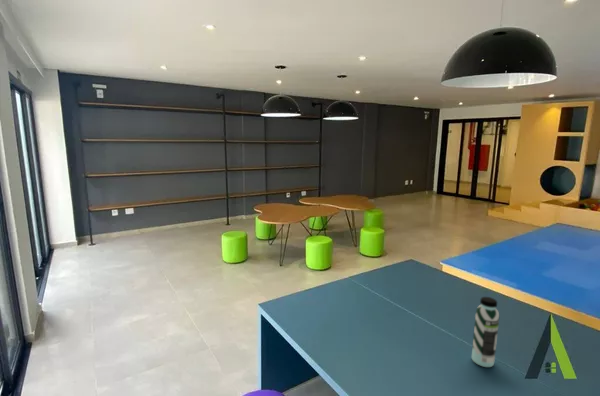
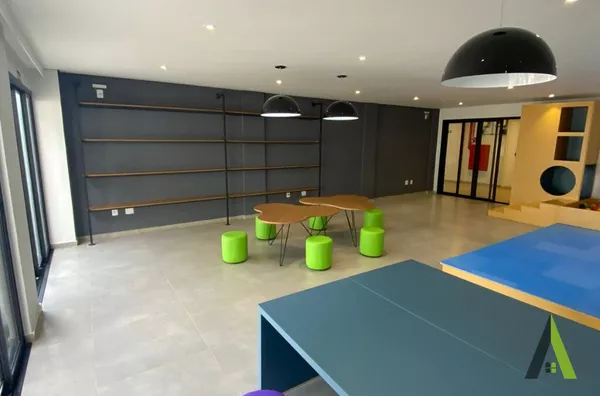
- water bottle (485, 330)
